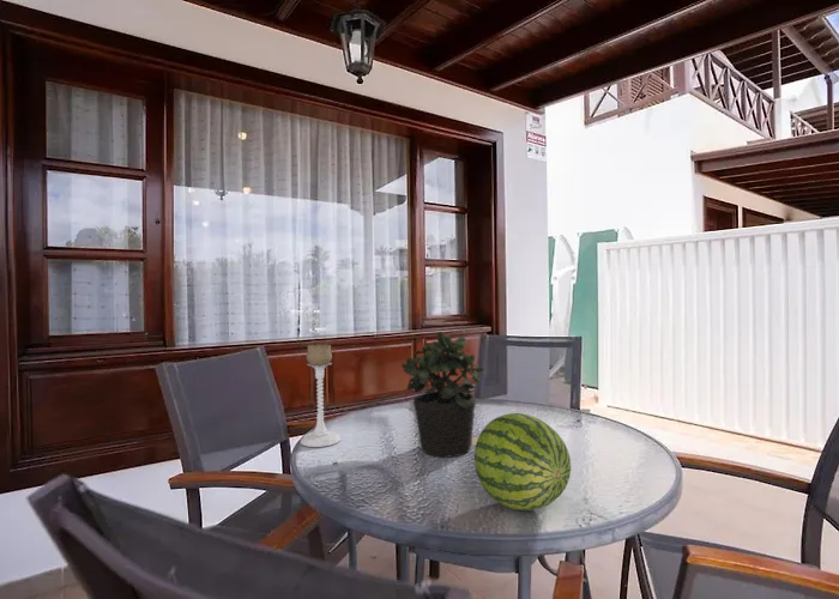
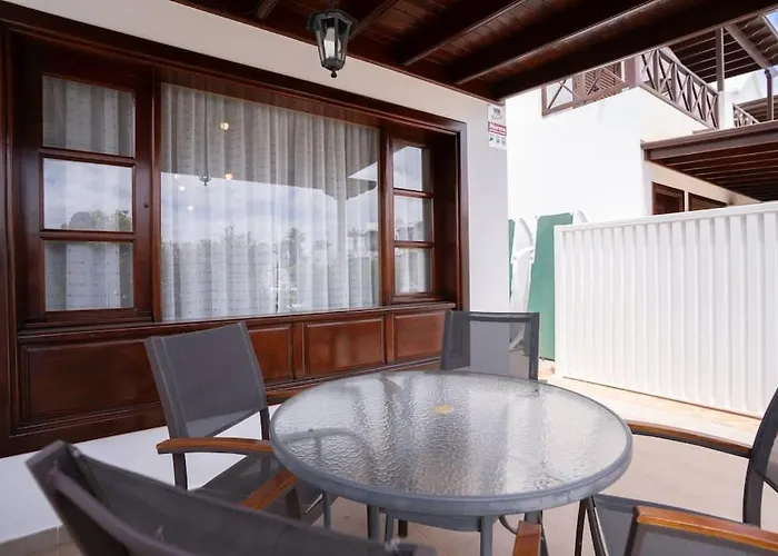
- candle holder (319, 393)
- potted plant (441, 391)
- fruit (520, 459)
